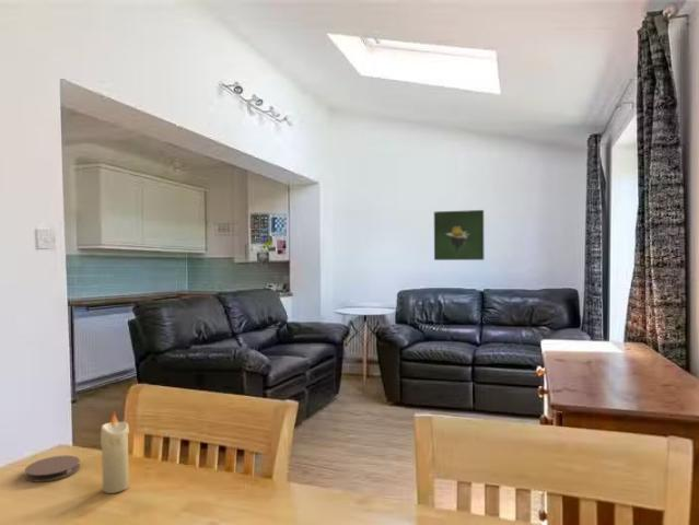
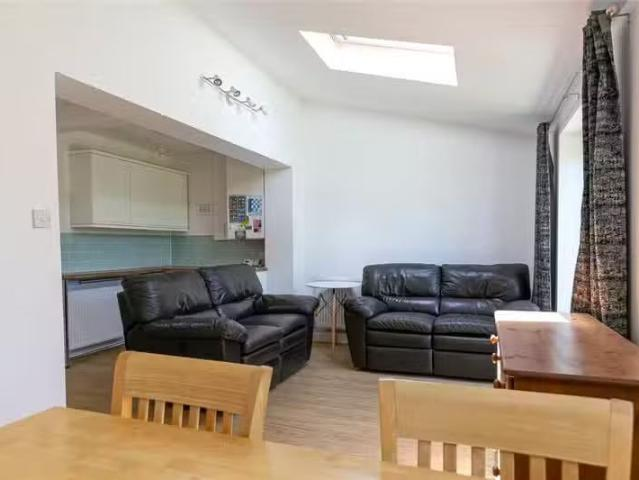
- candle (115, 450)
- coaster (53, 467)
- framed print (458, 235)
